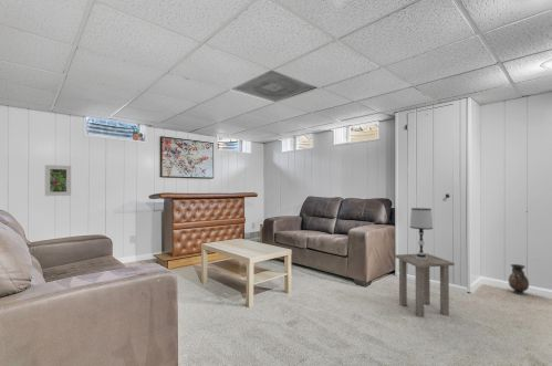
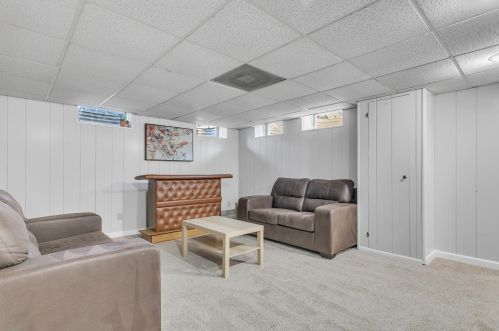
- table lamp (420, 233)
- side table (423, 283)
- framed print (58, 180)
- vase (518, 279)
